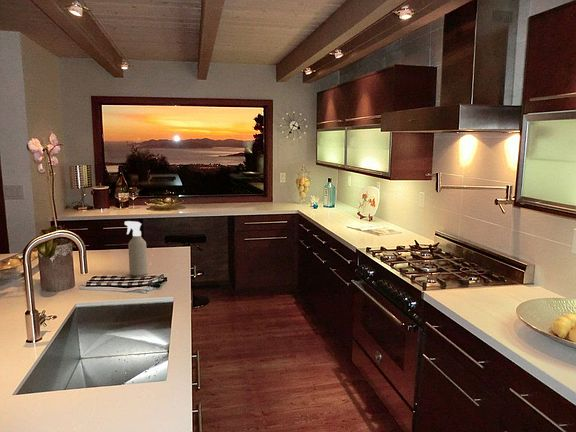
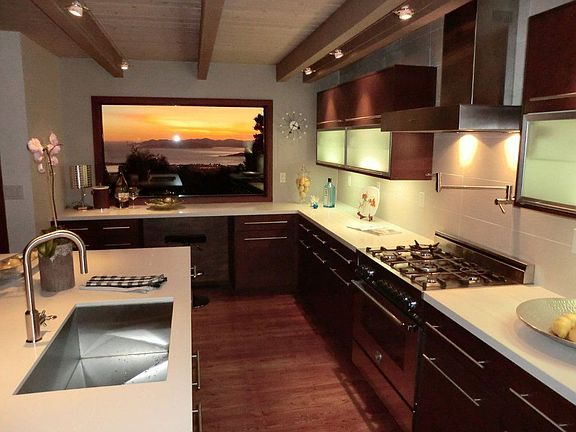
- spray bottle (135, 247)
